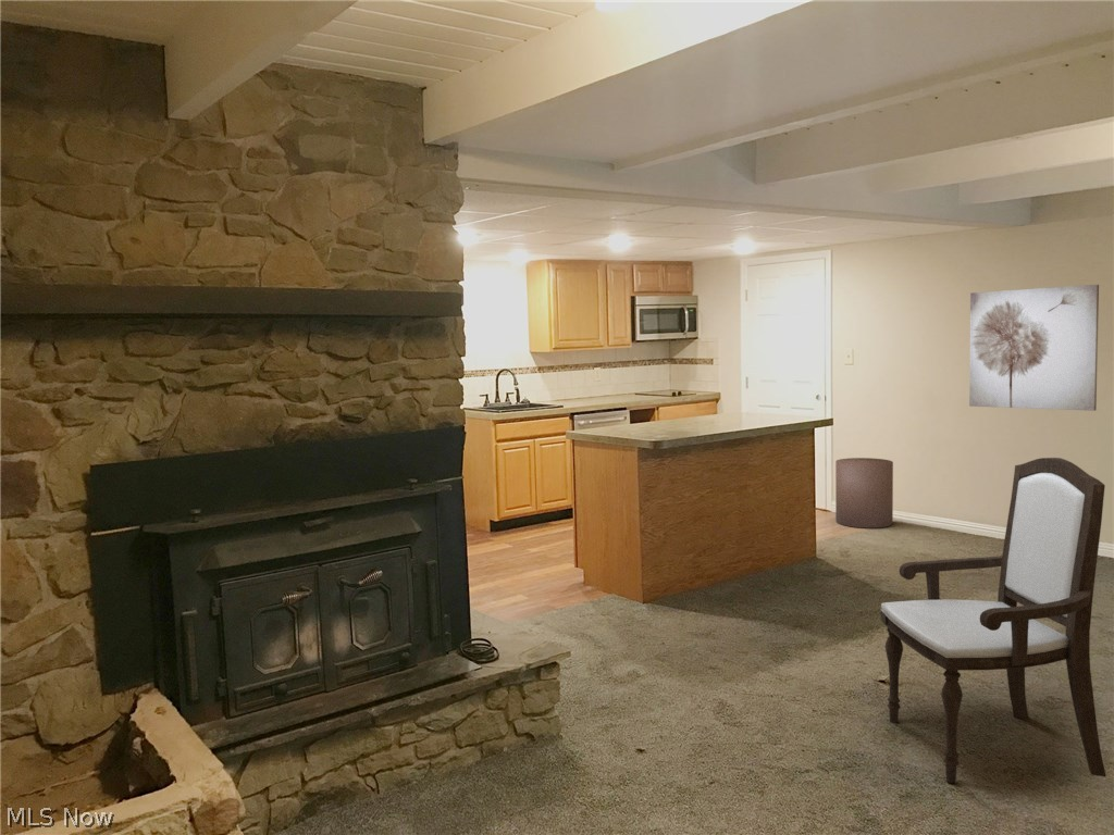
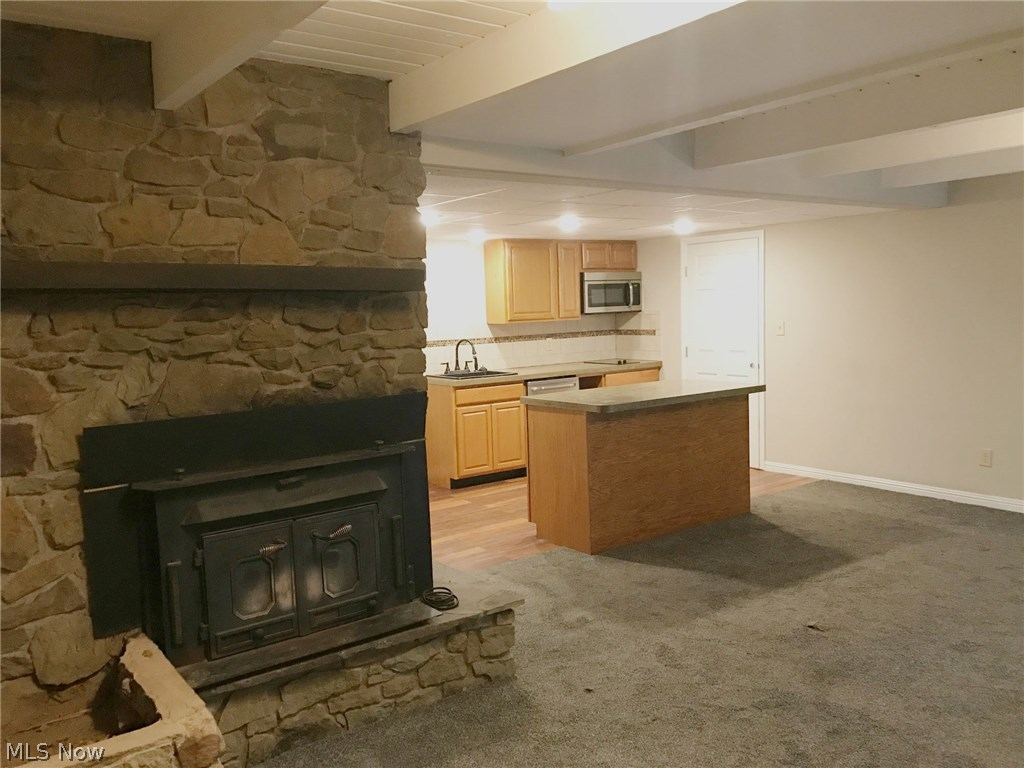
- wall art (1030, 348)
- waste bin (864, 491)
- armchair (986, 606)
